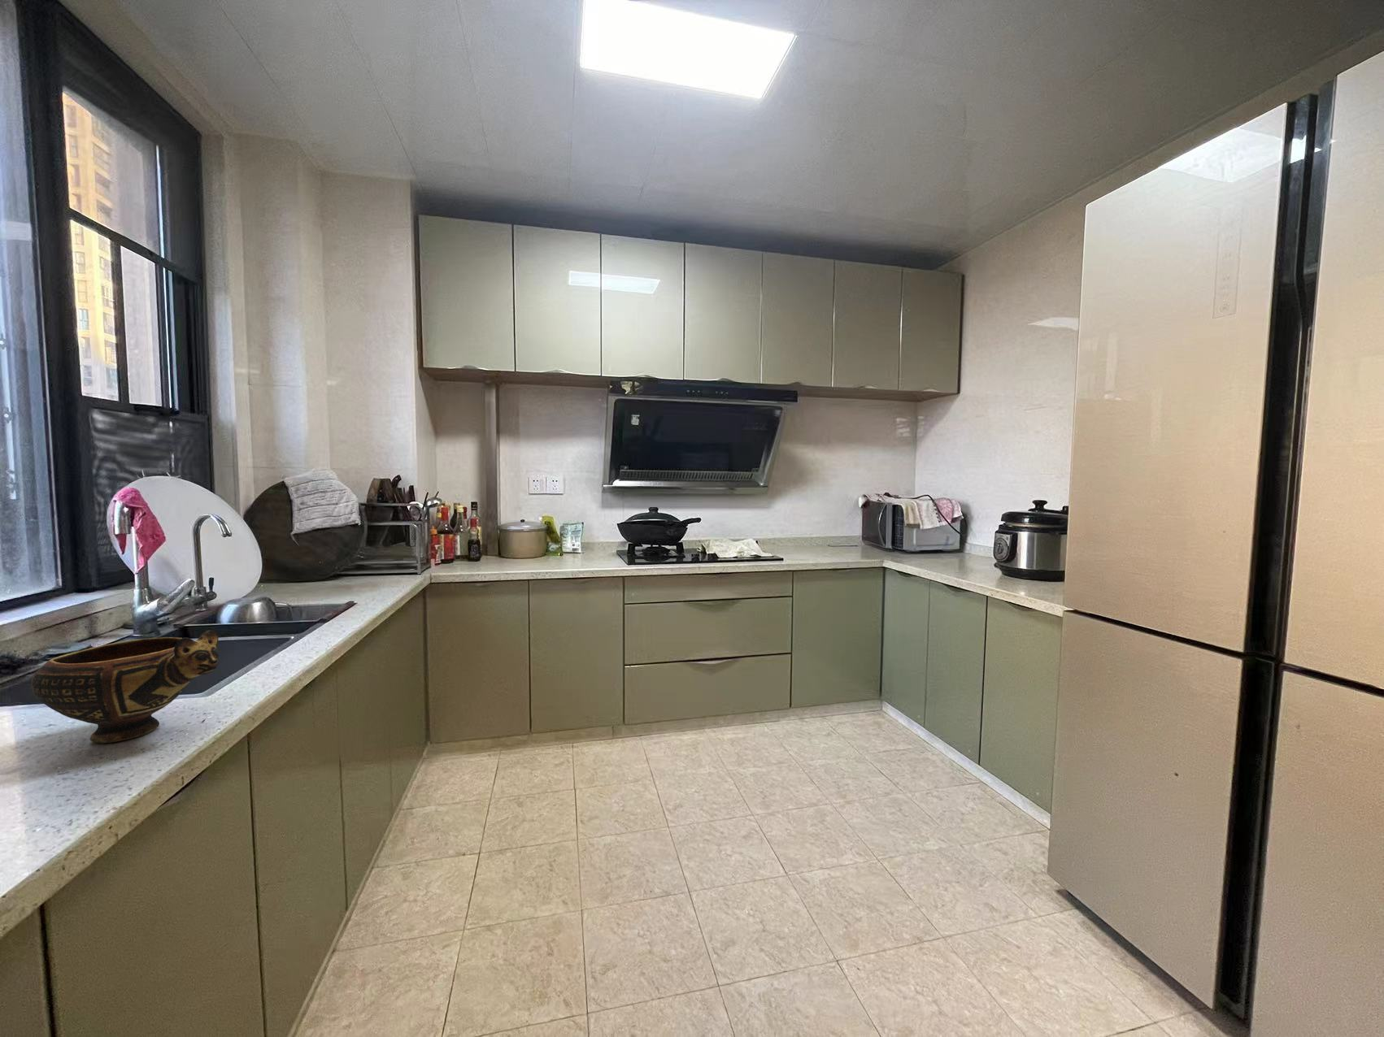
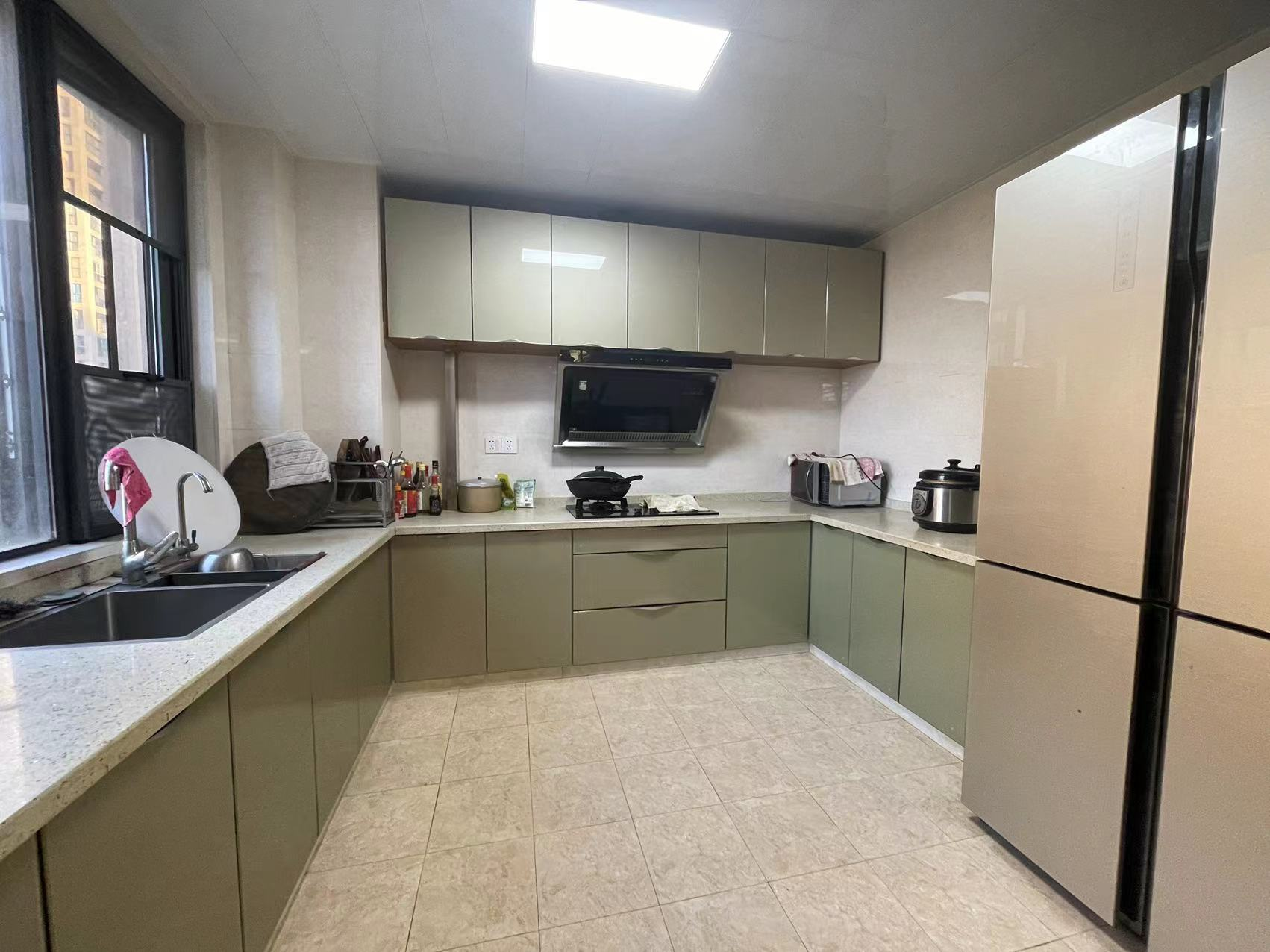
- ceramic bowl (135, 683)
